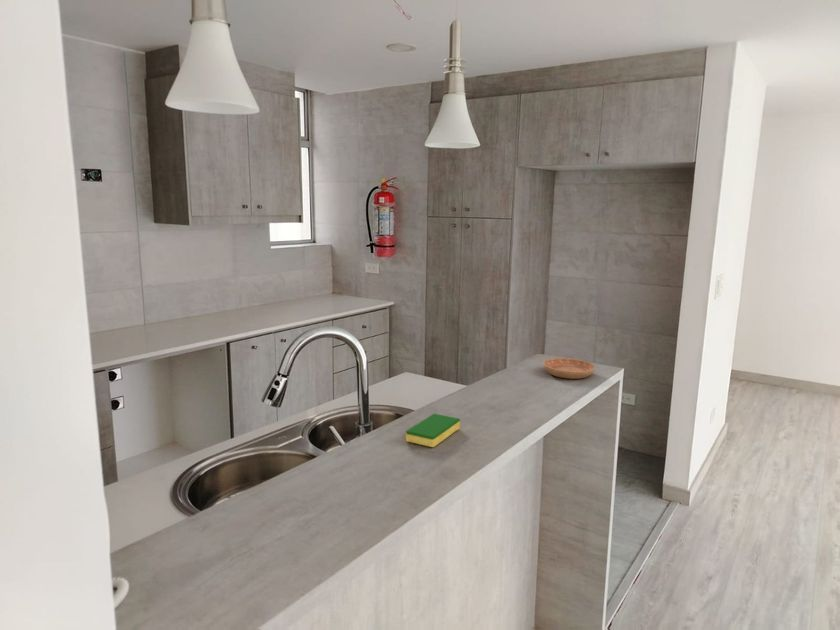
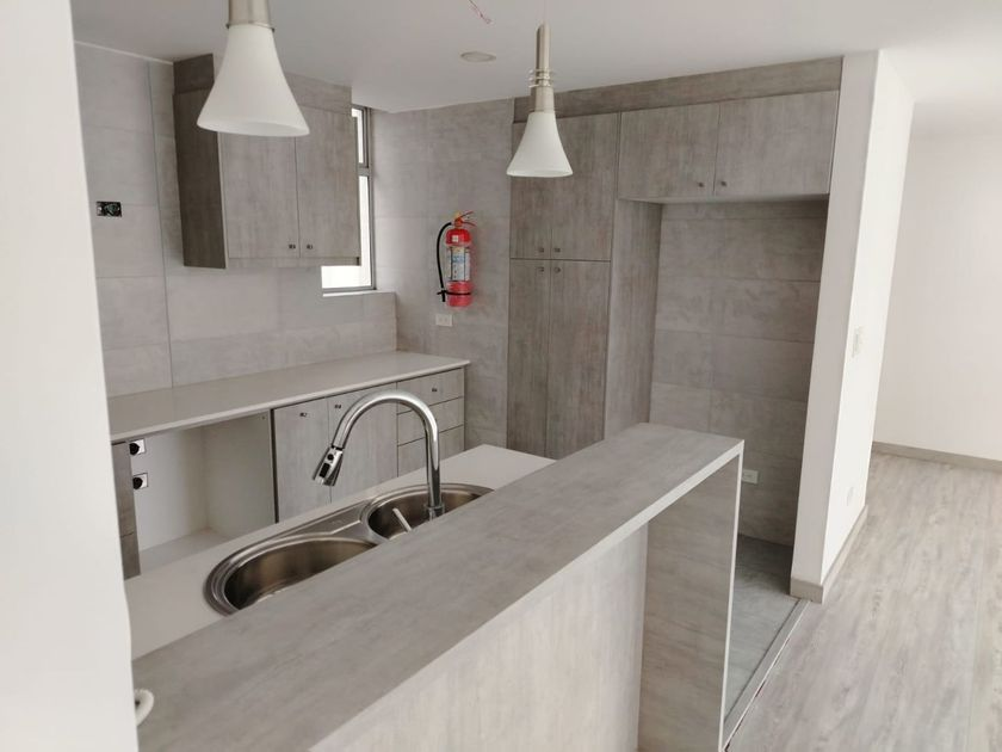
- saucer (568, 368)
- dish sponge (433, 429)
